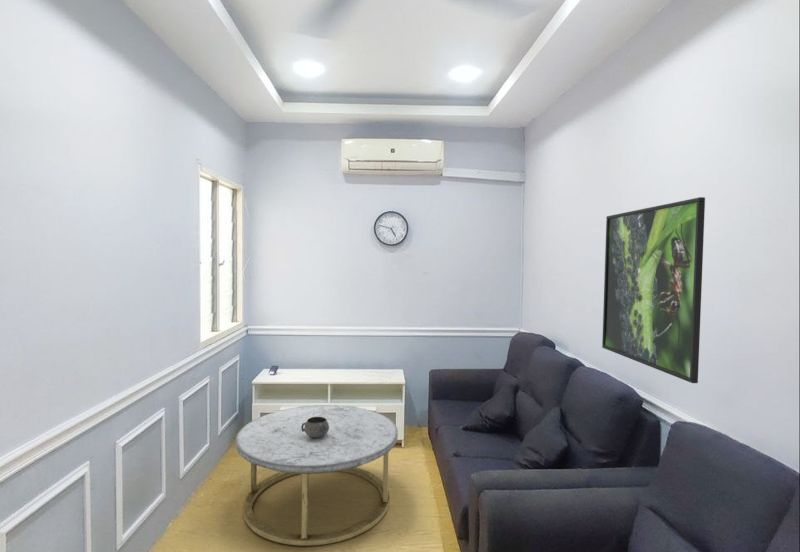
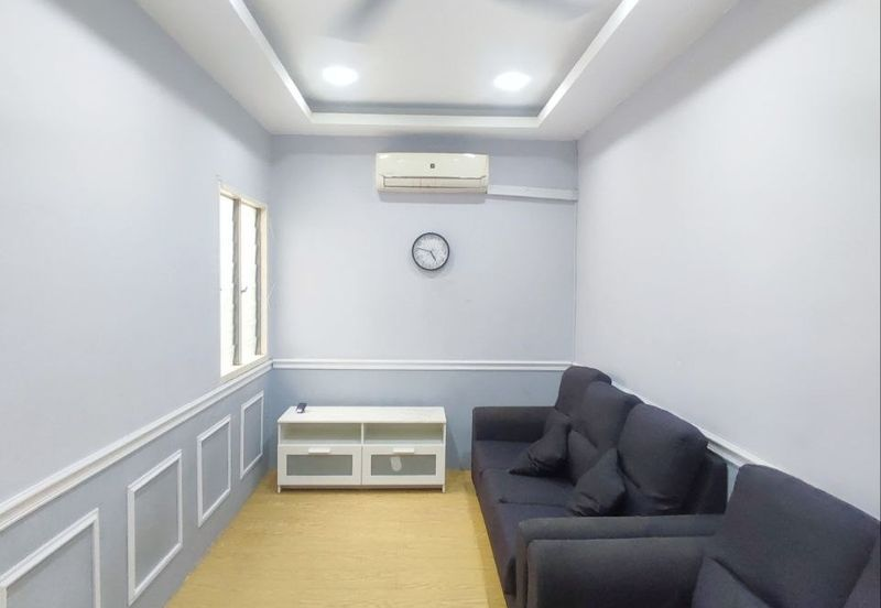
- coffee table (318, 465)
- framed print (644, 285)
- decorative bowl (316, 427)
